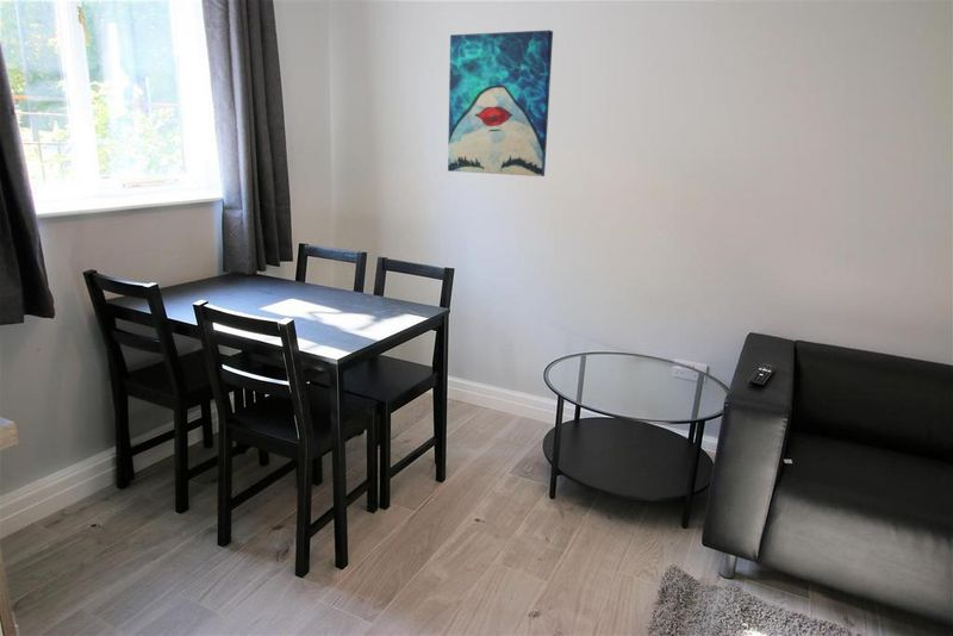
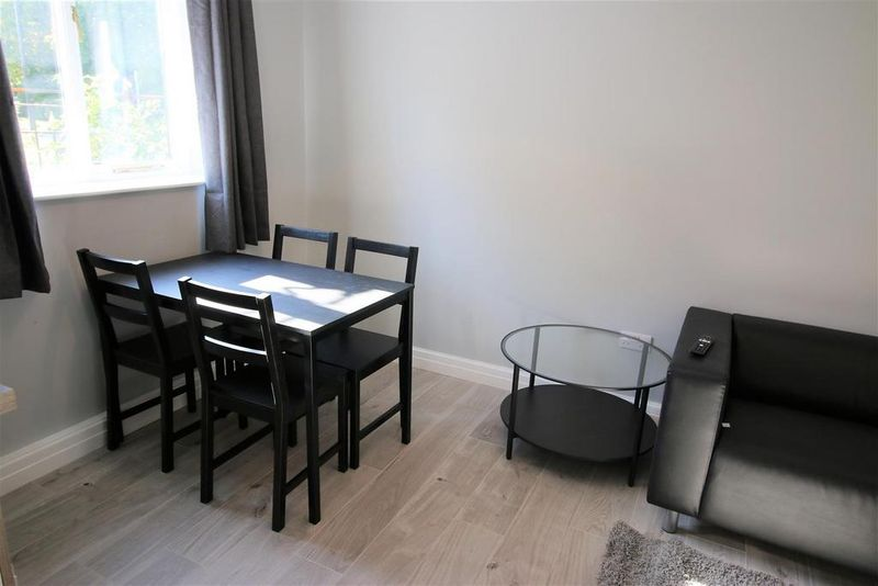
- wall art (497, 105)
